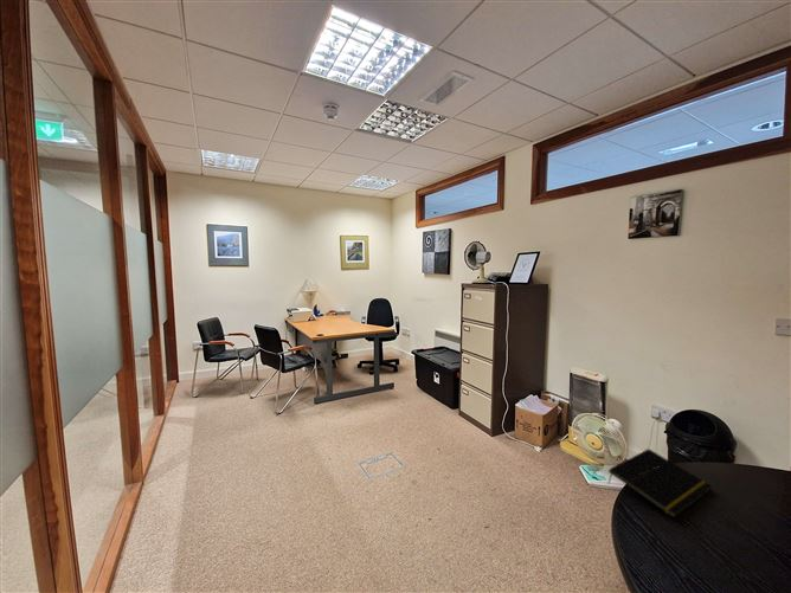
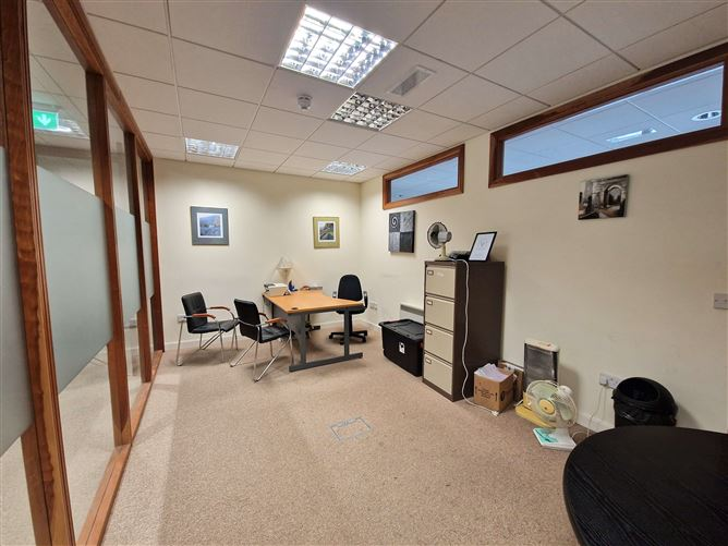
- notepad (658, 478)
